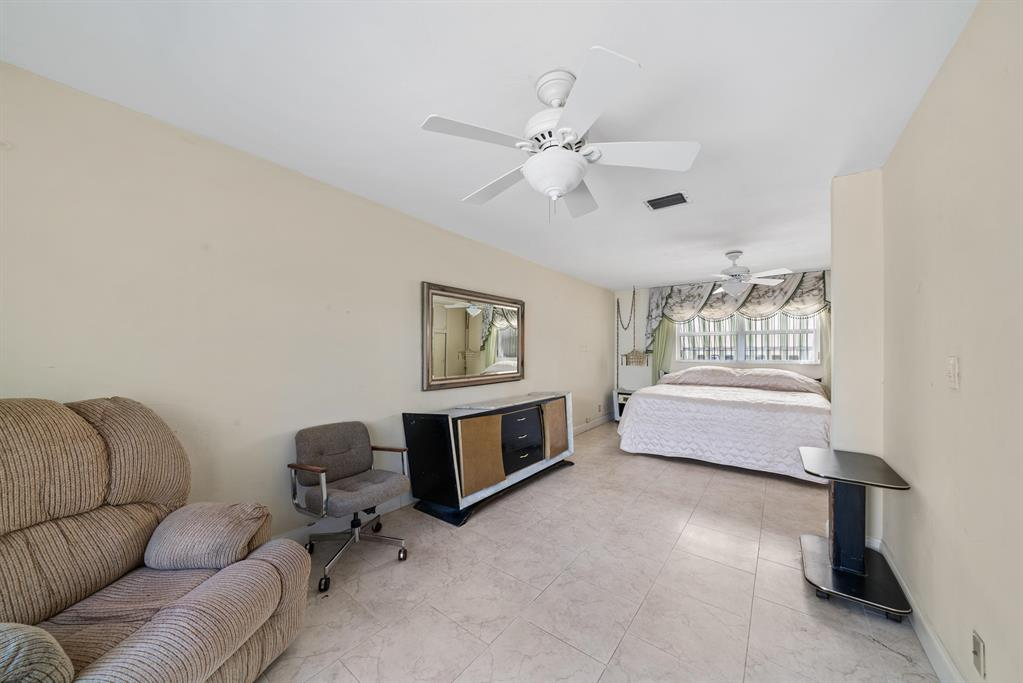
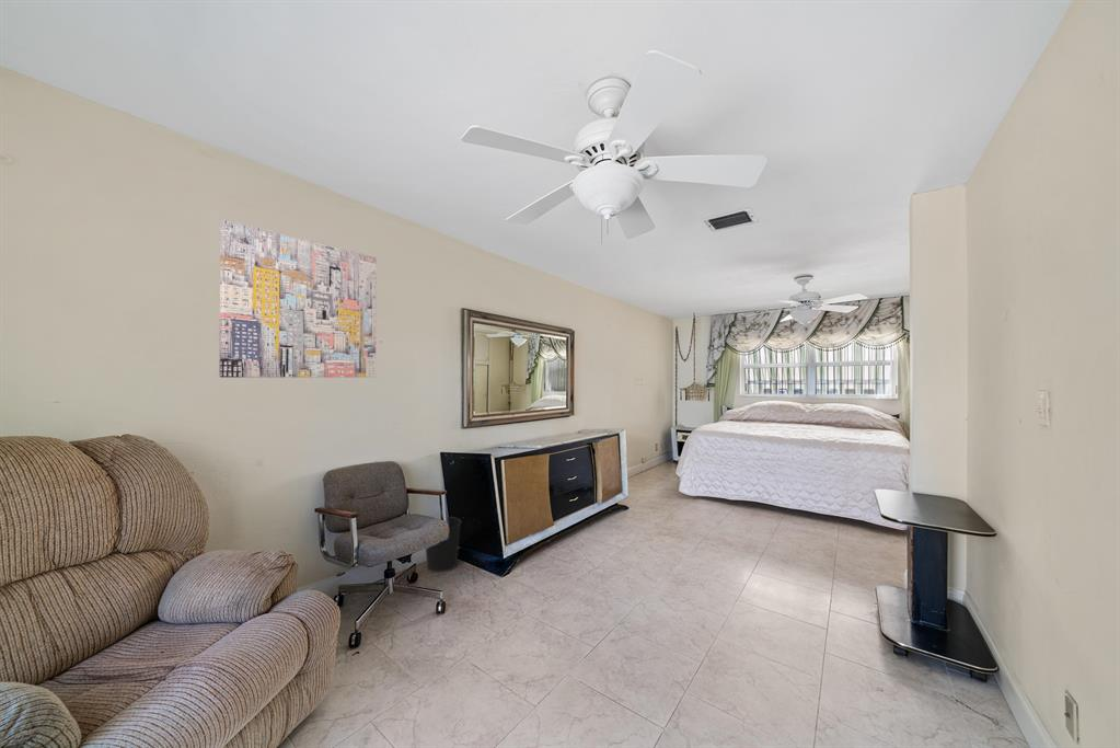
+ wastebasket (441, 544)
+ wall art (308, 309)
